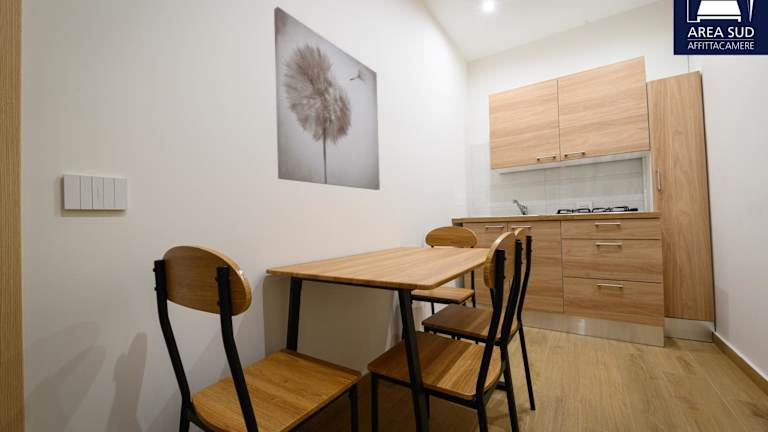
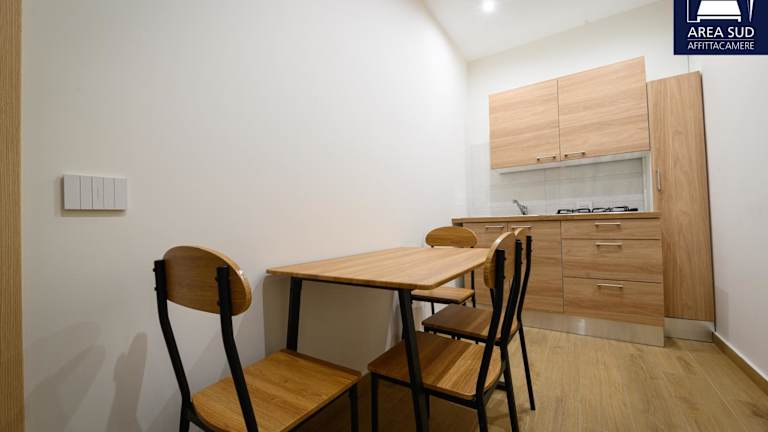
- wall art (336, 115)
